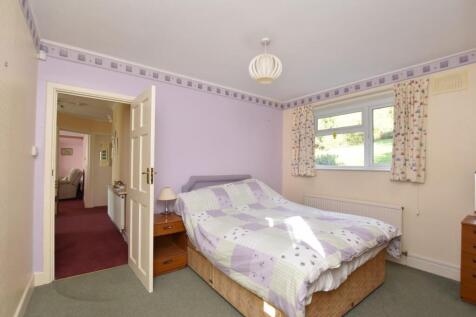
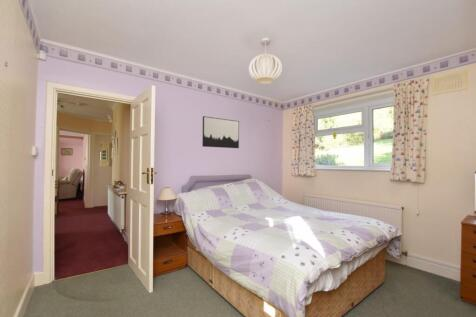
+ wall art (221, 133)
